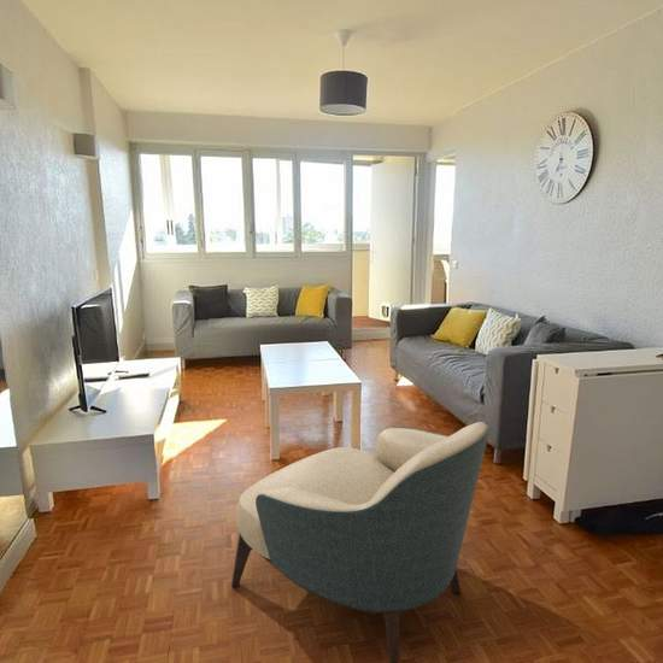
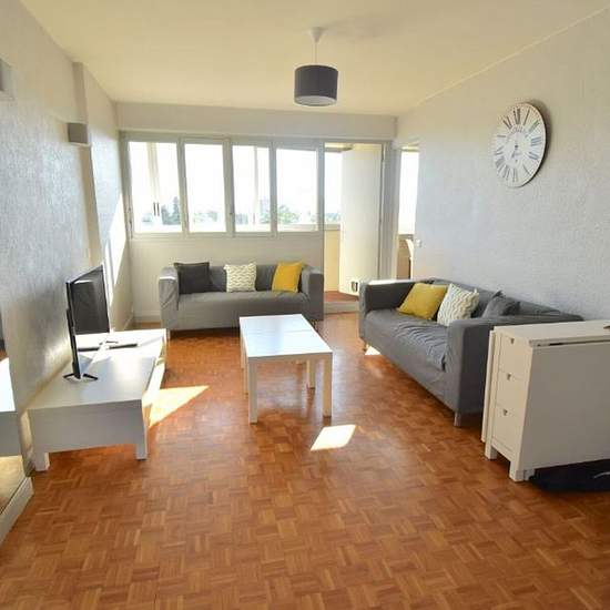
- armchair (362, 497)
